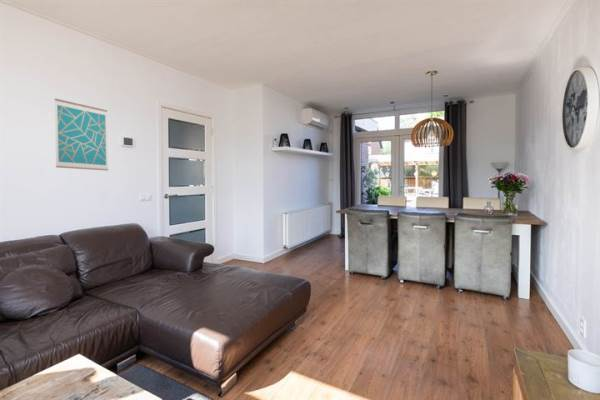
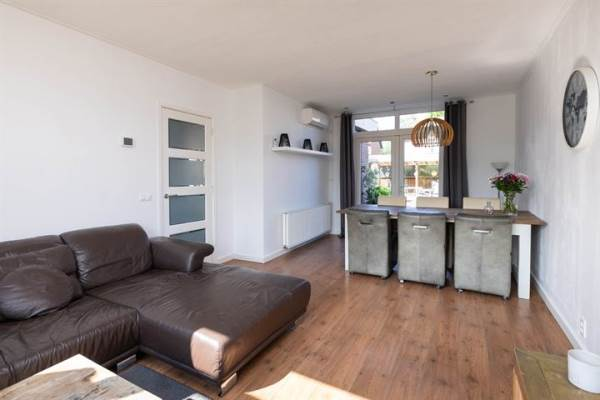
- wall art (83, 137)
